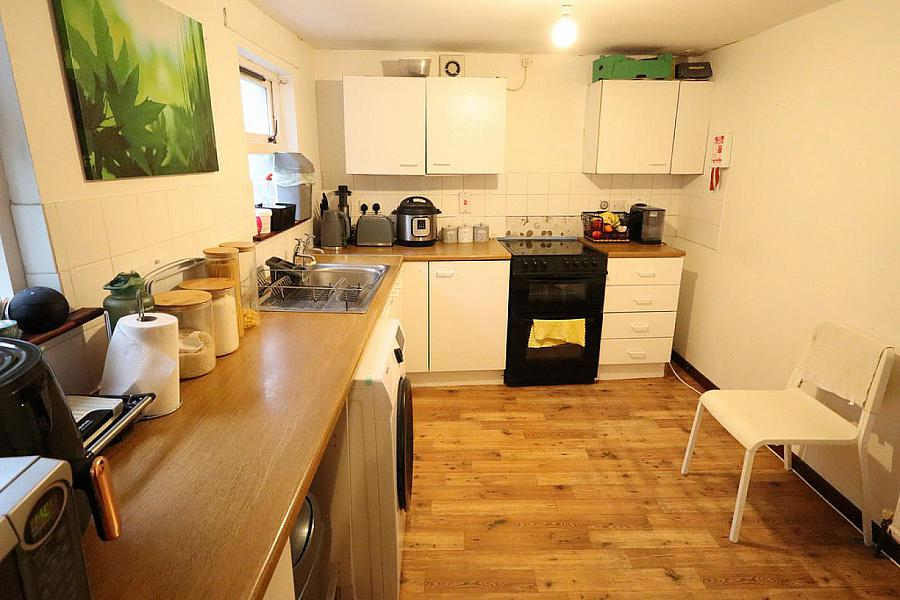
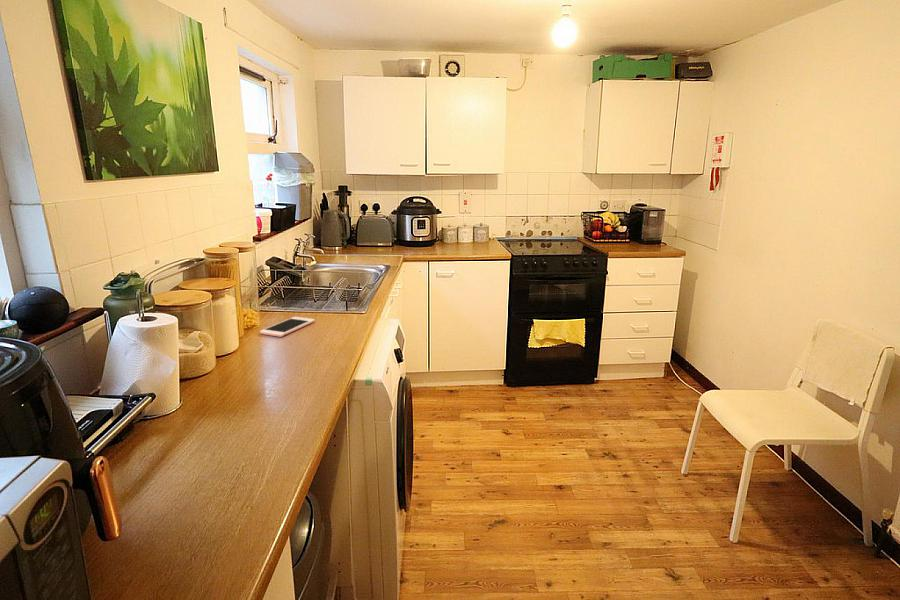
+ cell phone (288, 326)
